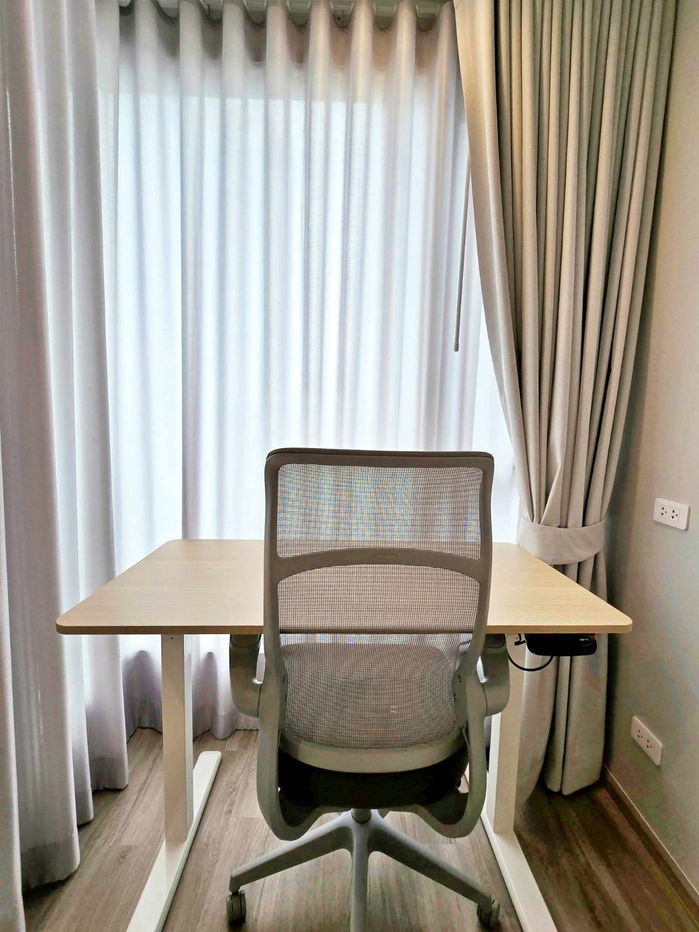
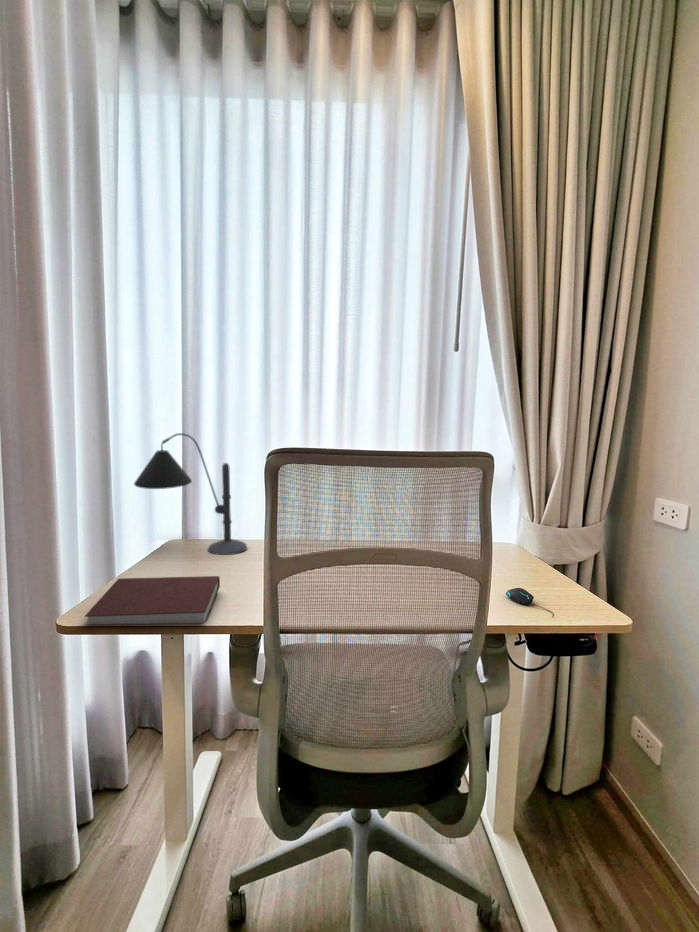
+ notebook (159, 599)
+ desk lamp (187, 484)
+ mouse (531, 602)
